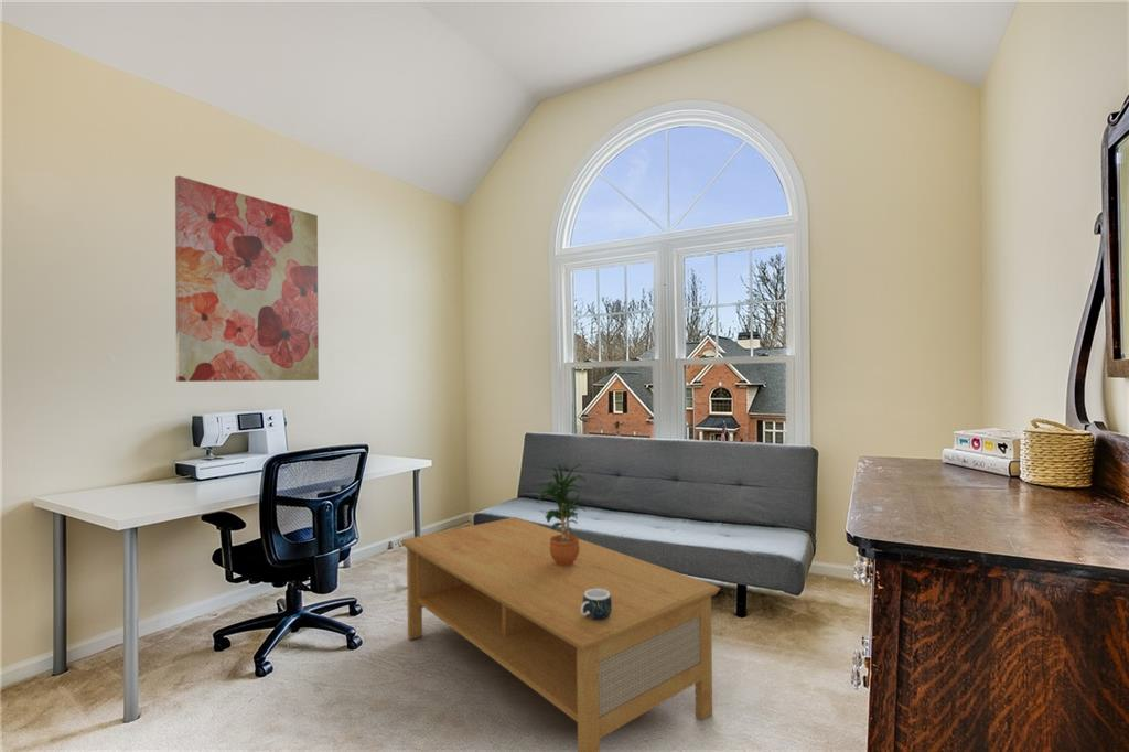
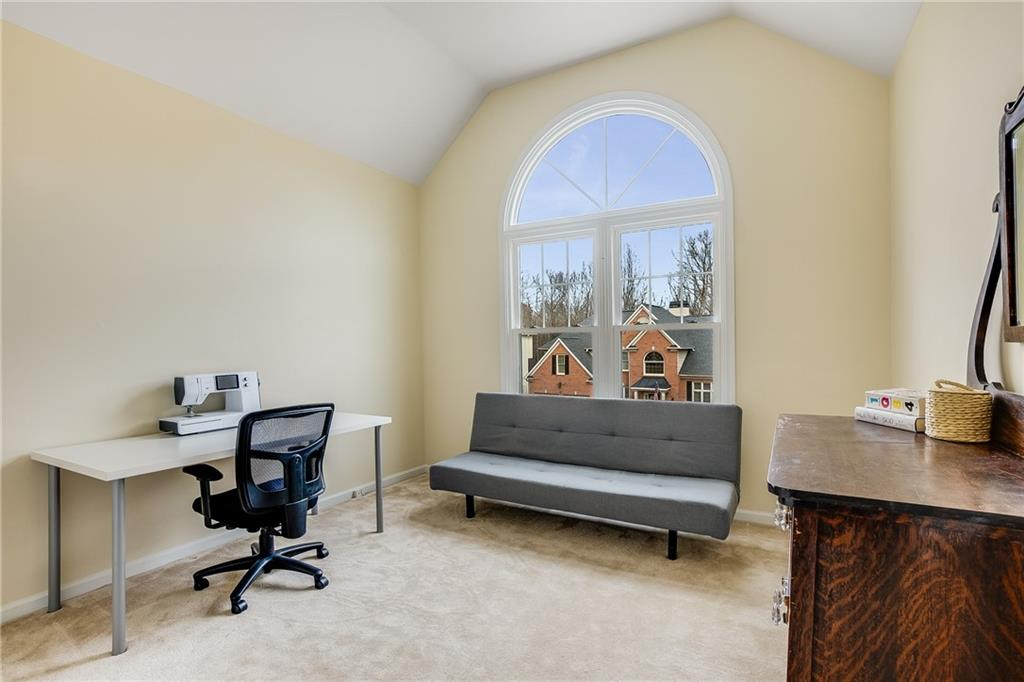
- coffee table (539, 614)
- mug (593, 605)
- potted plant (559, 512)
- wall art (254, 289)
